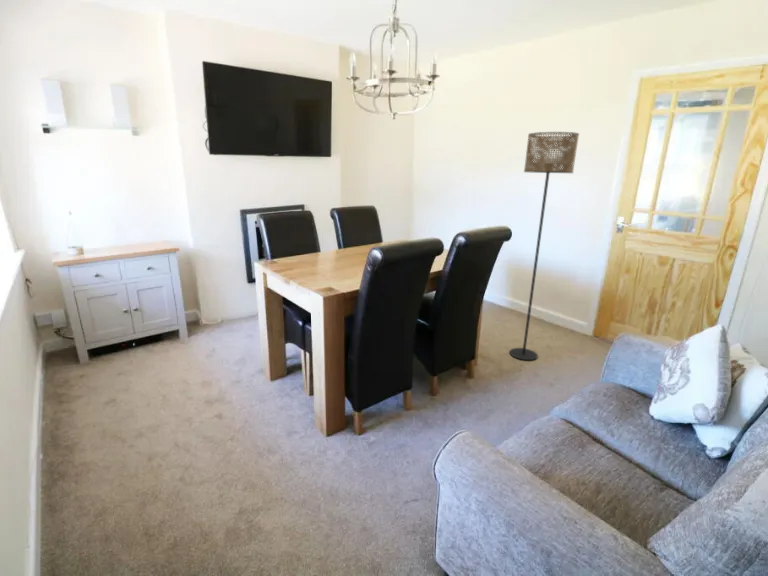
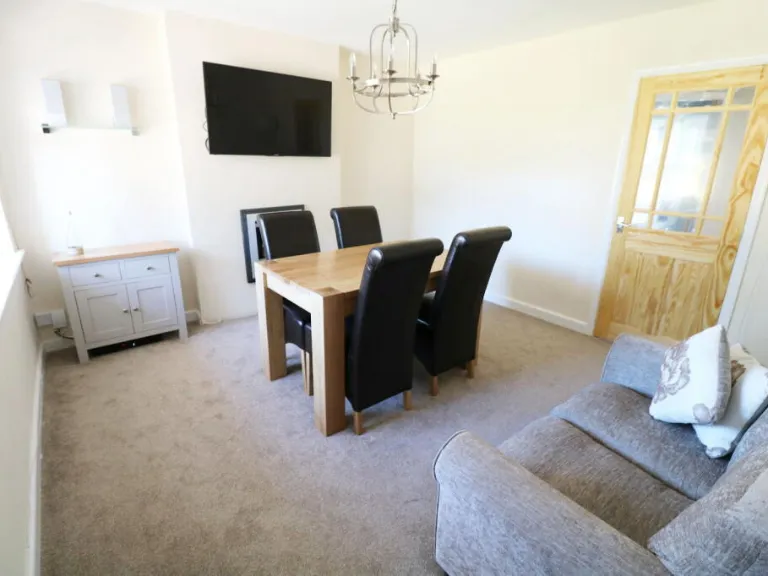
- floor lamp (537, 252)
